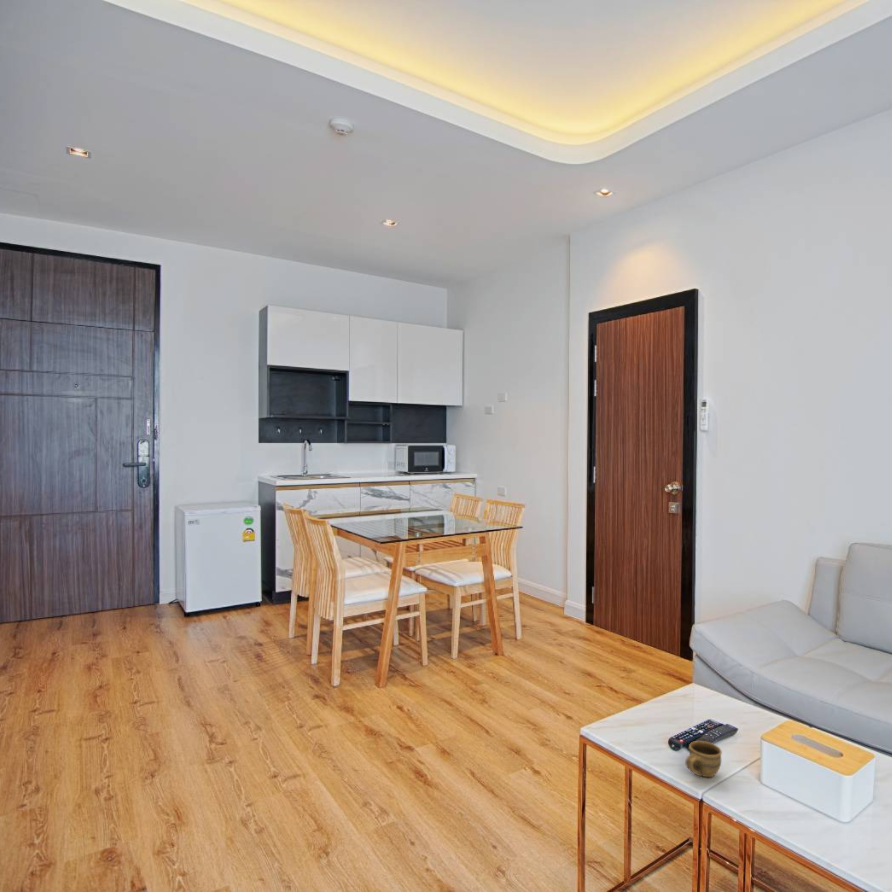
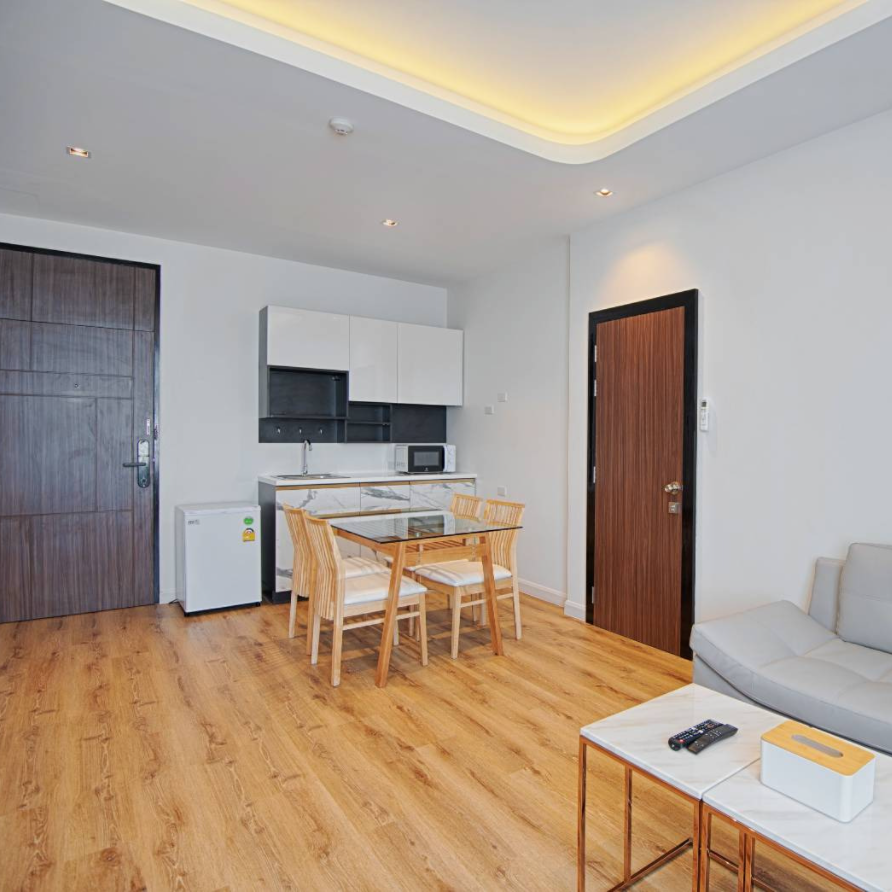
- cup (700, 761)
